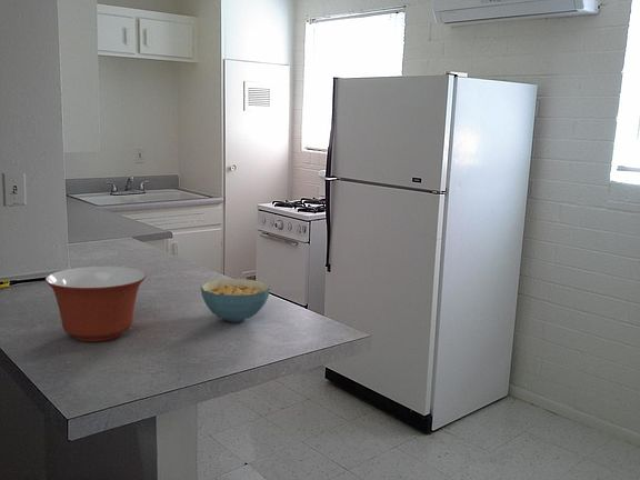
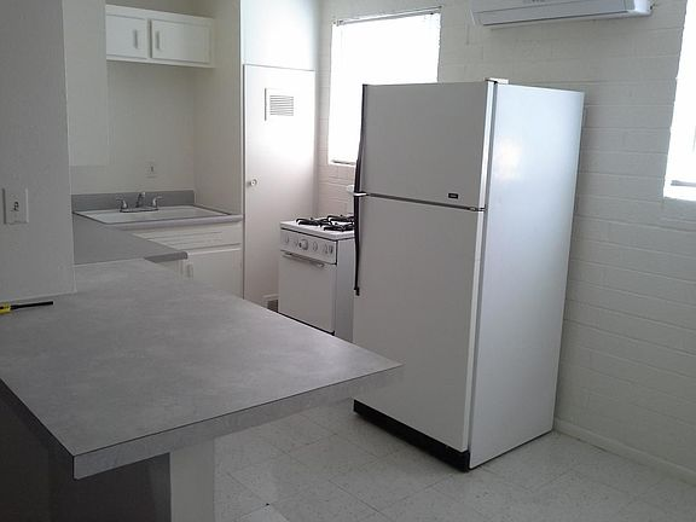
- mixing bowl (97, 304)
- cereal bowl (234, 302)
